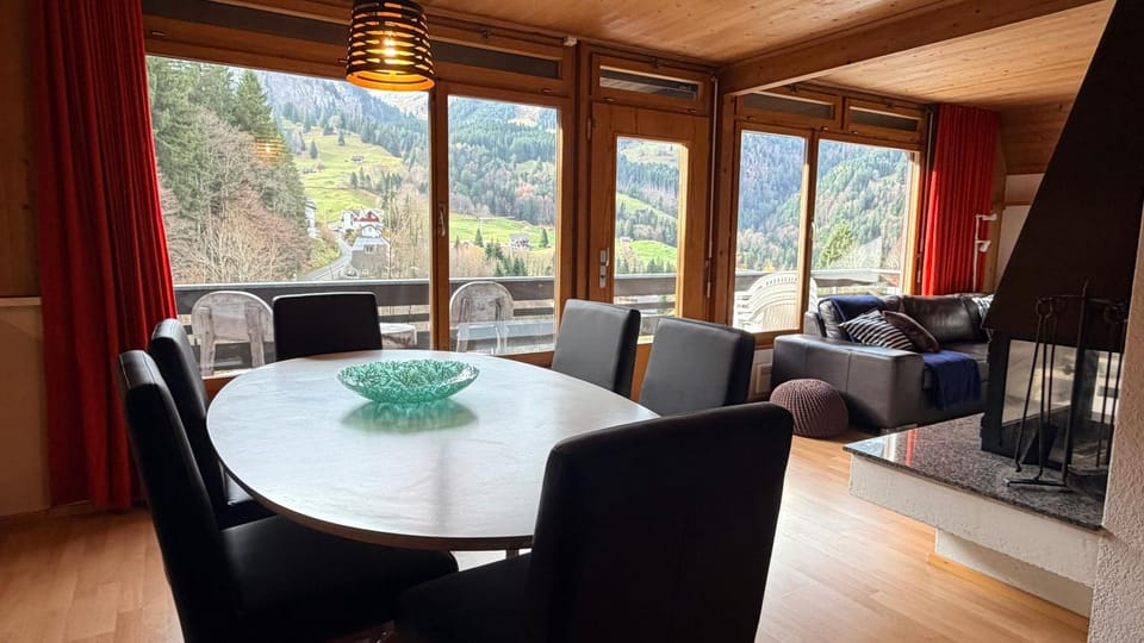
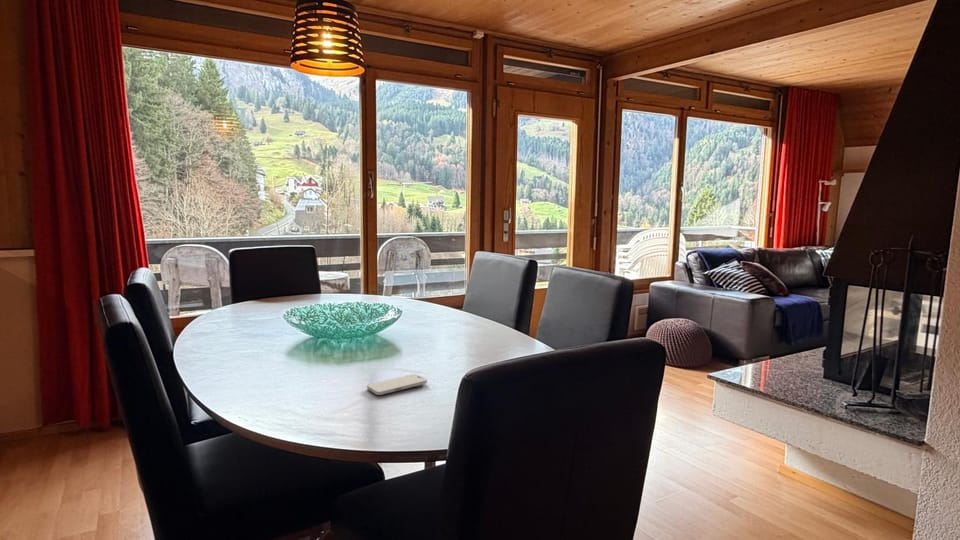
+ smartphone (397, 384)
